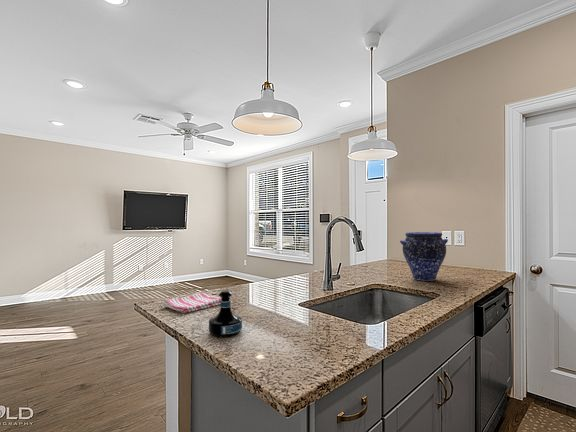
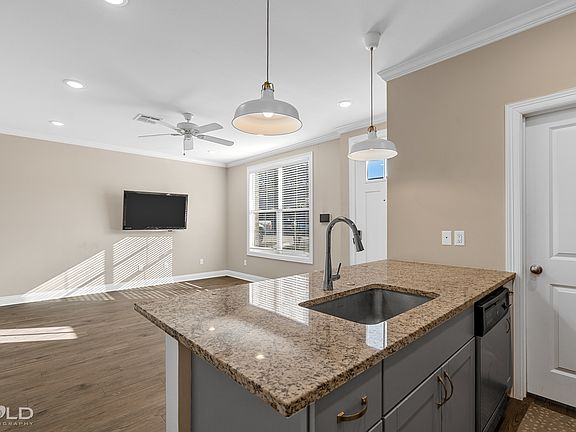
- vase (423, 255)
- tequila bottle (225, 311)
- dish towel (195, 300)
